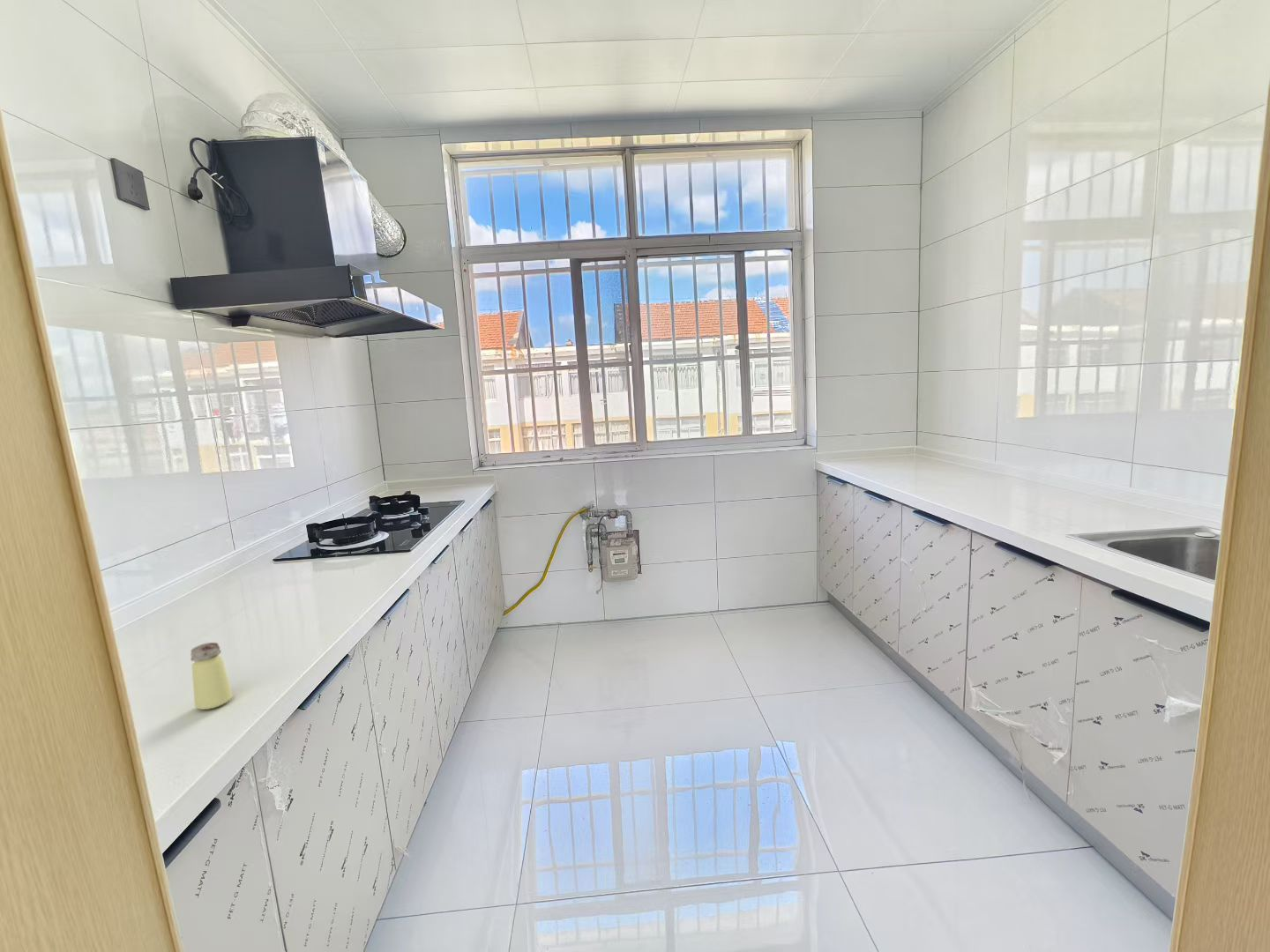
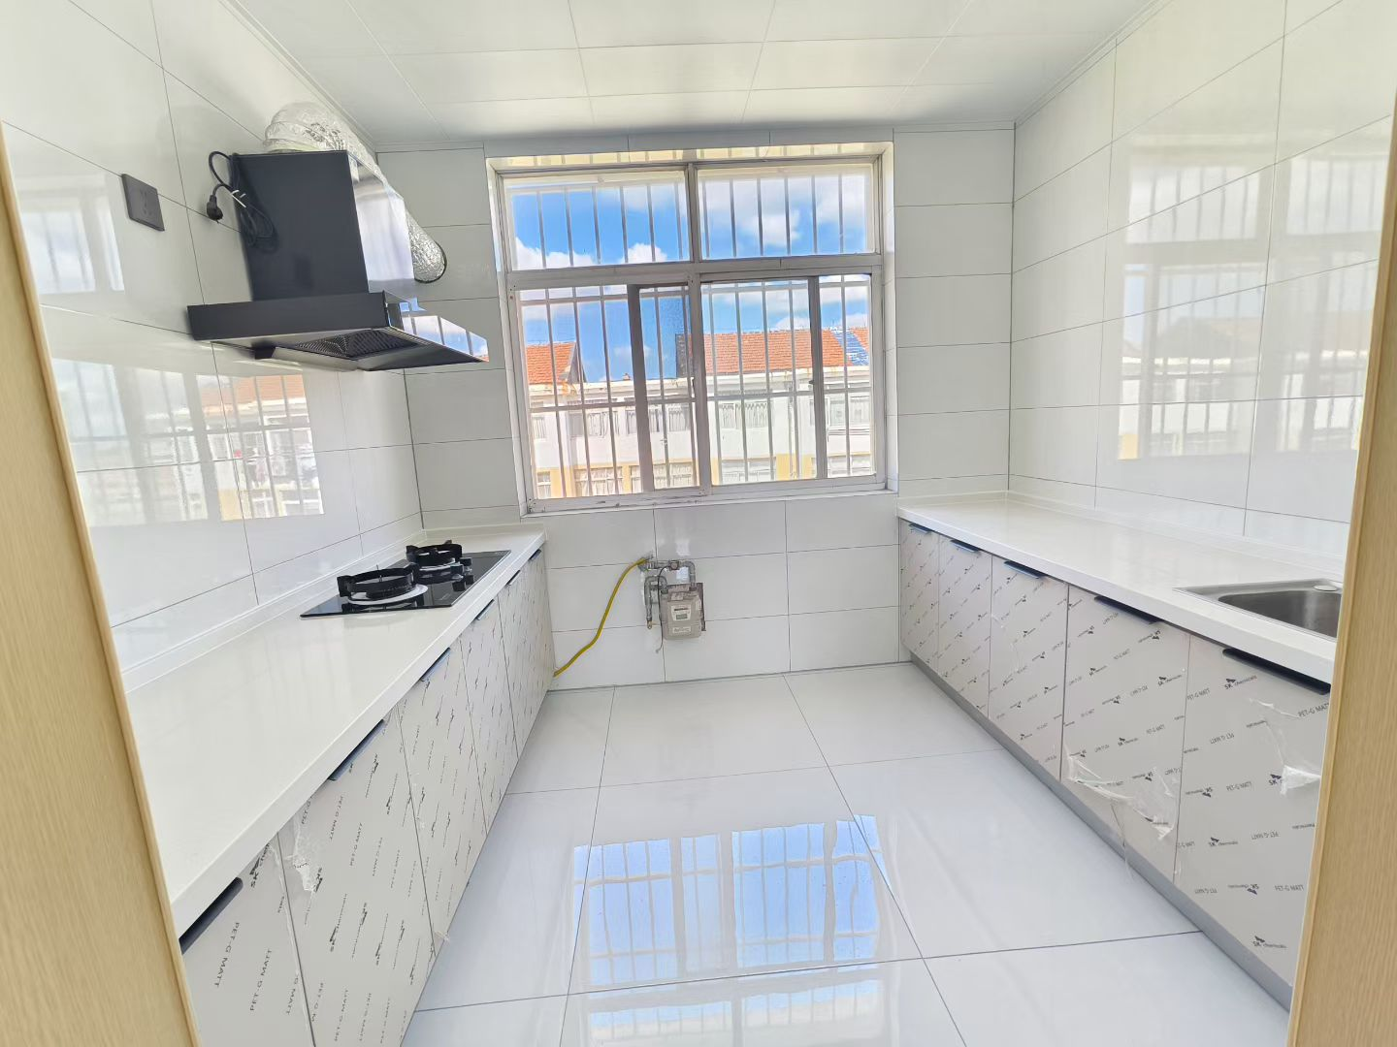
- saltshaker (209, 673)
